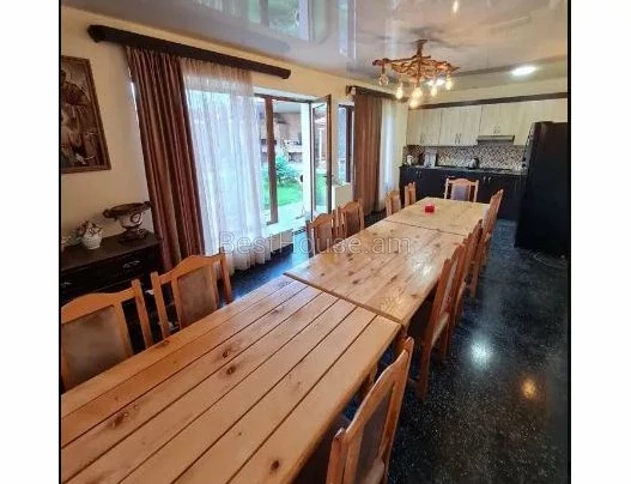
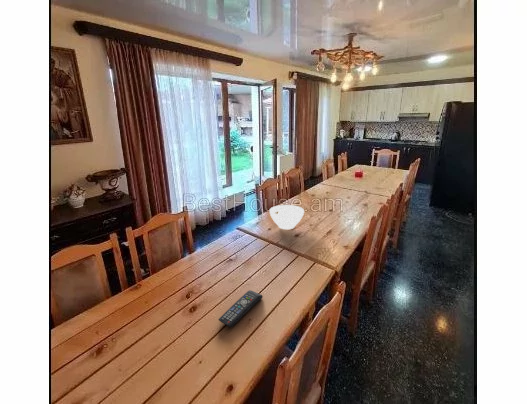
+ decorative bowl (286, 215)
+ remote control (242, 306)
